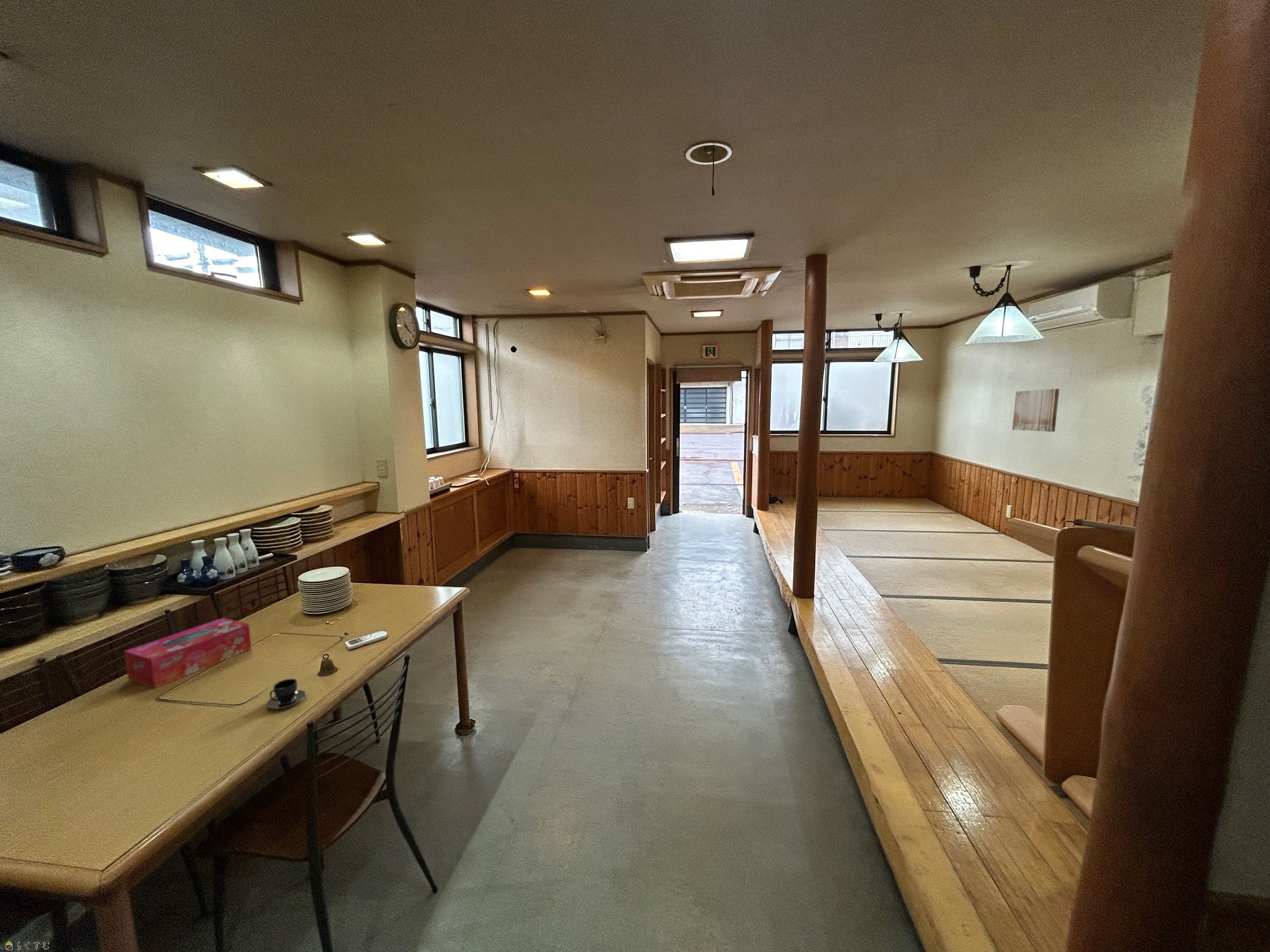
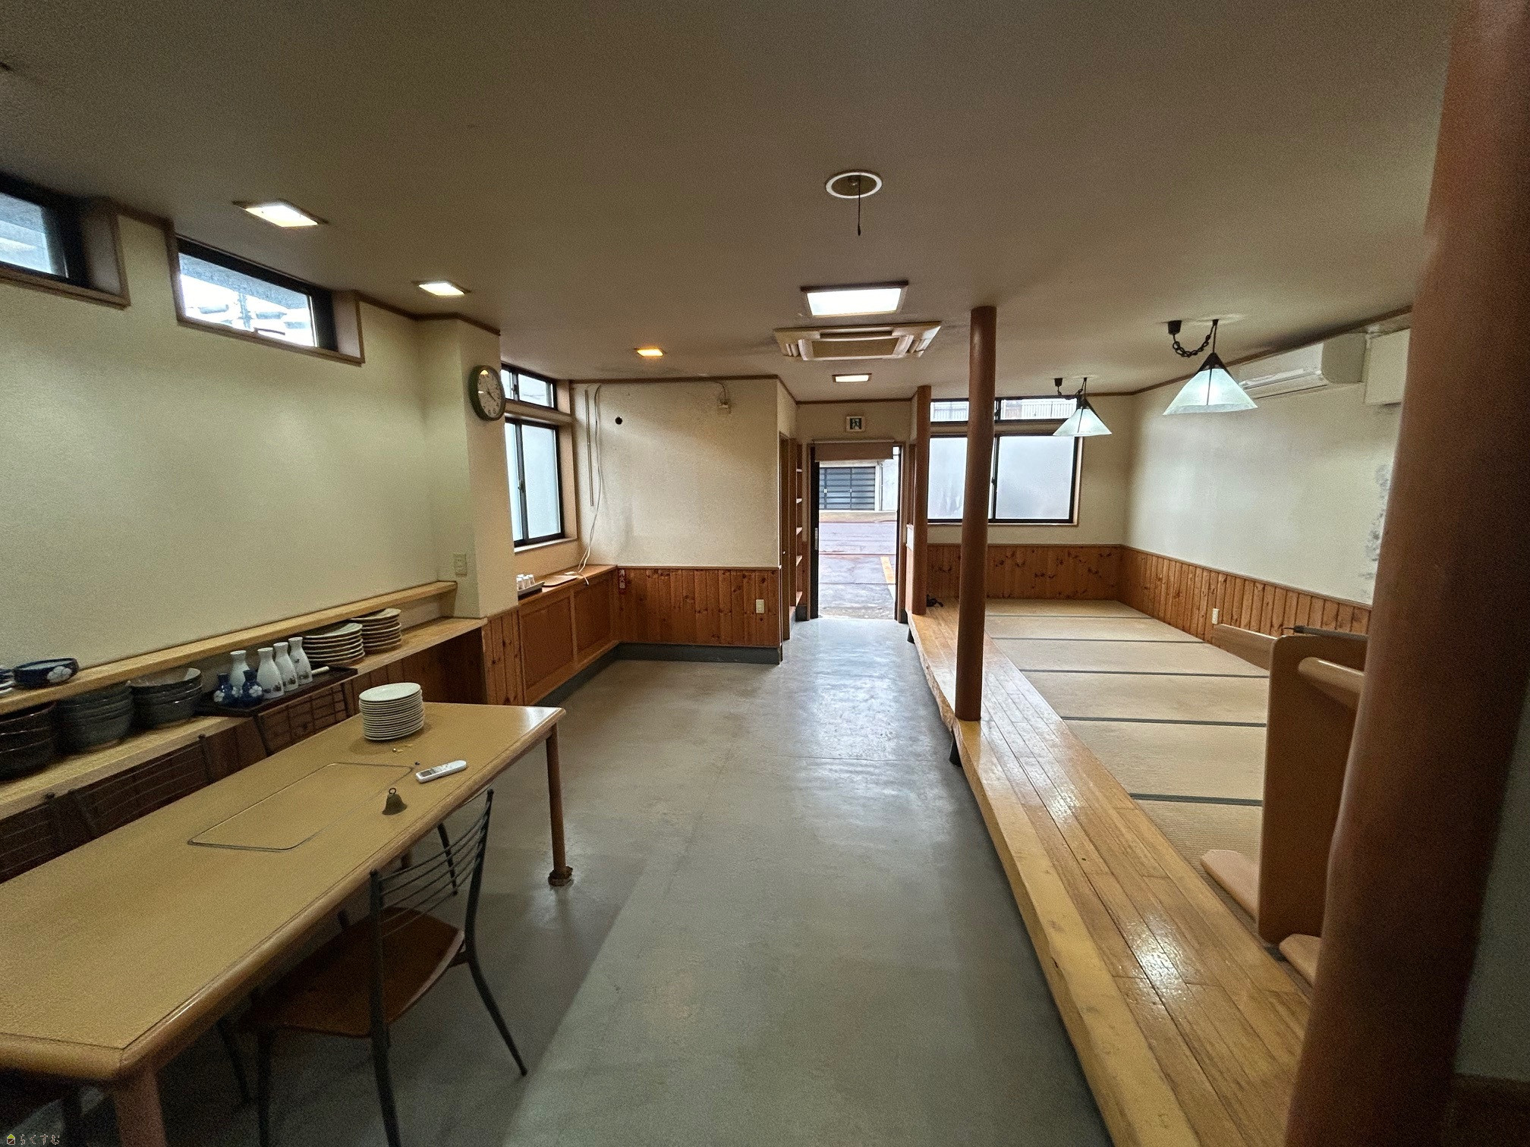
- tissue box (192, 650)
- teacup (286, 693)
- wall art (1034, 411)
